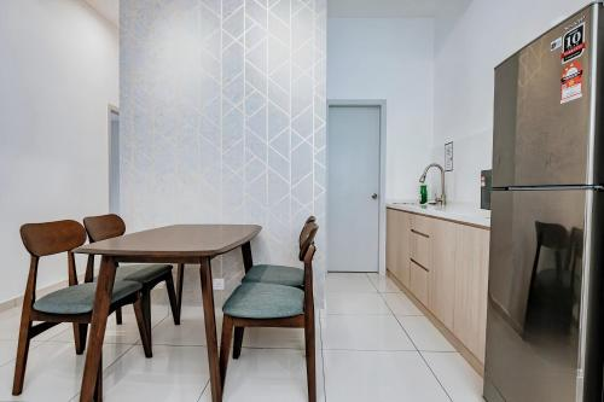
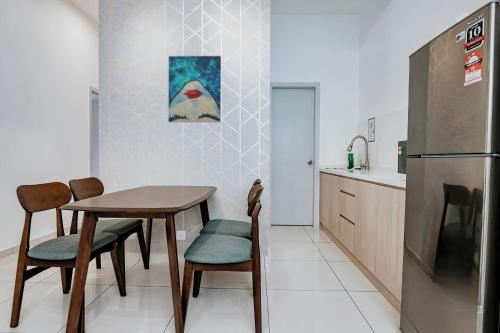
+ wall art (194, 89)
